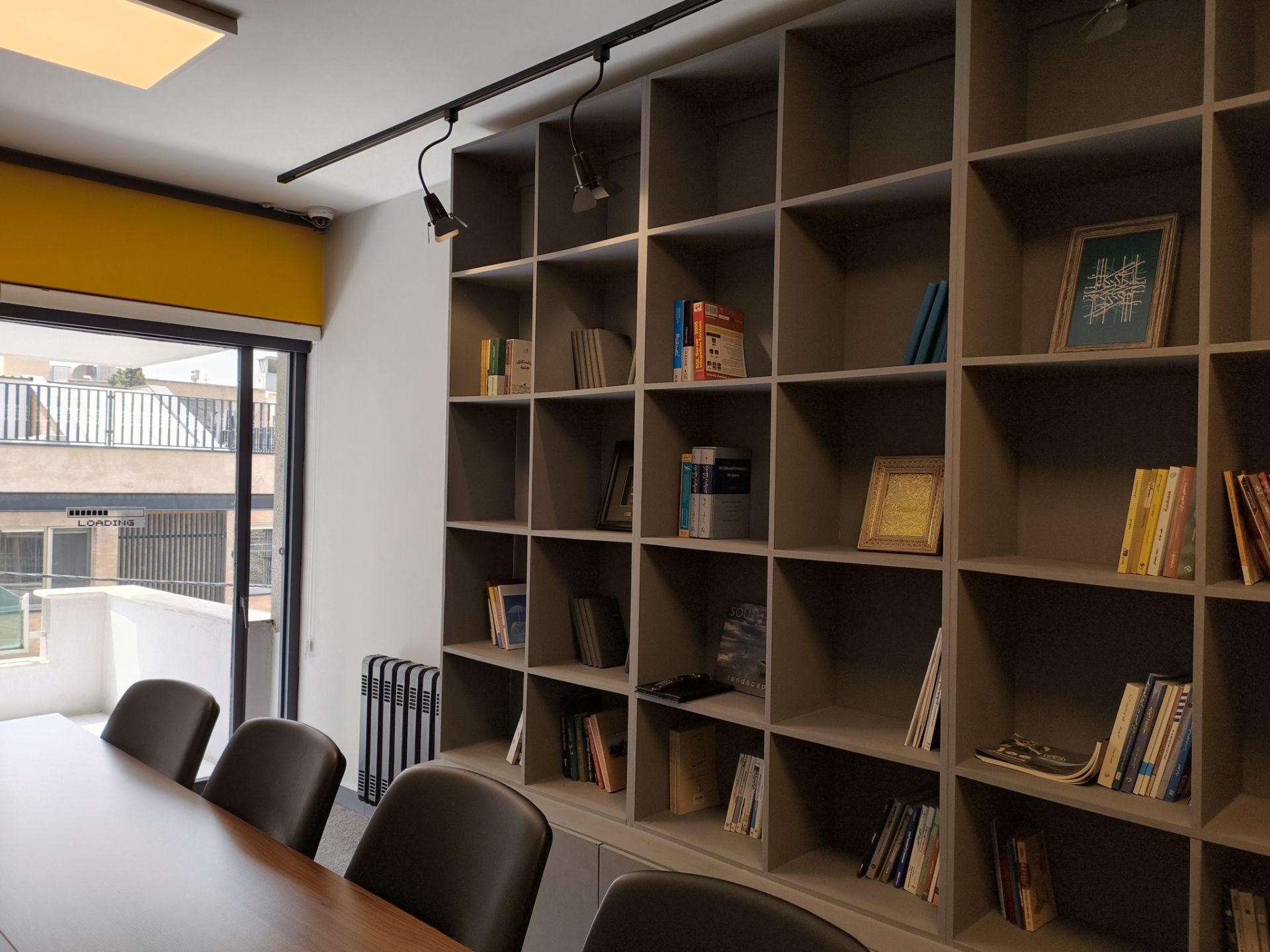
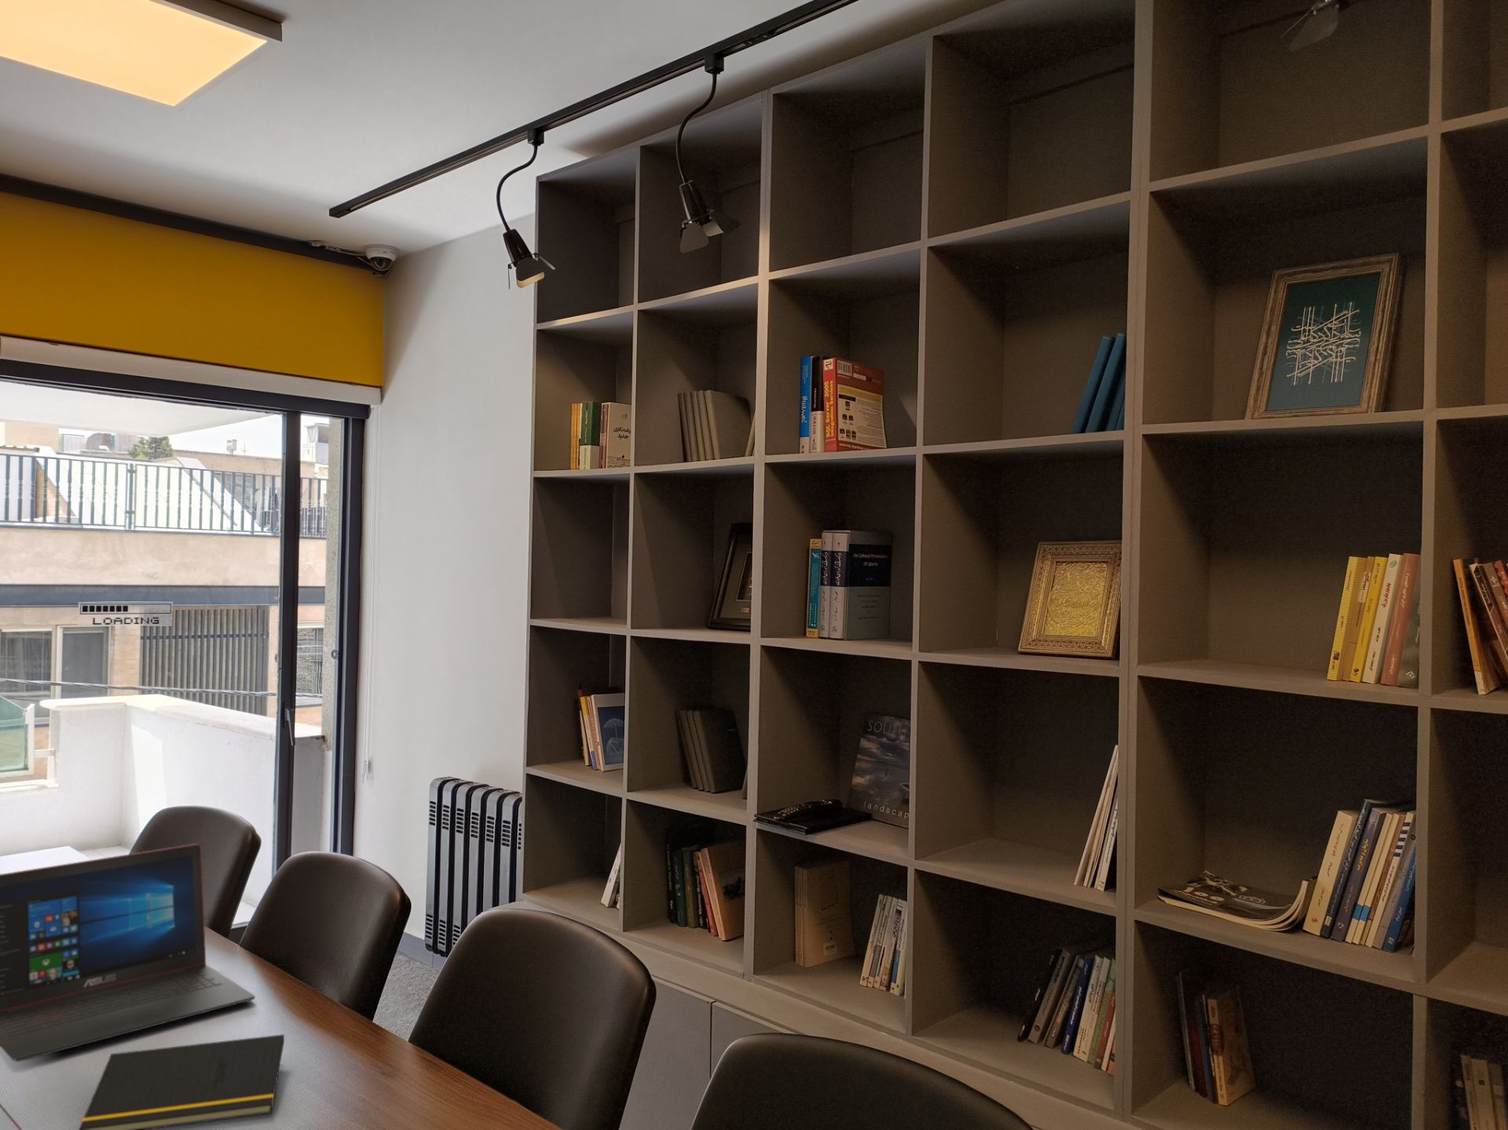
+ notepad (189, 1083)
+ laptop (119, 941)
